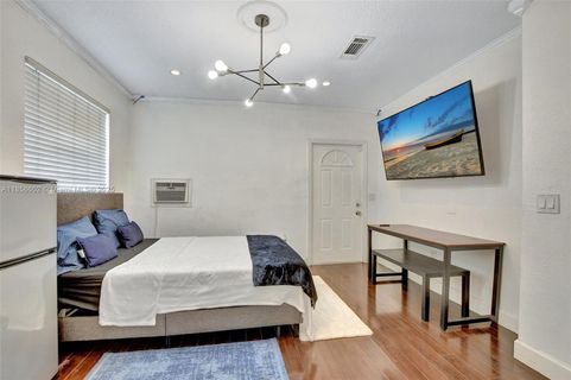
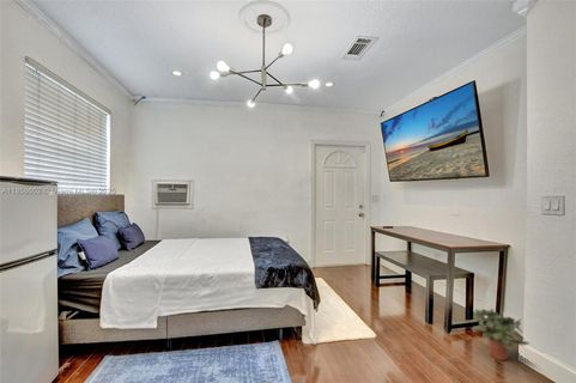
+ potted plant (499, 333)
